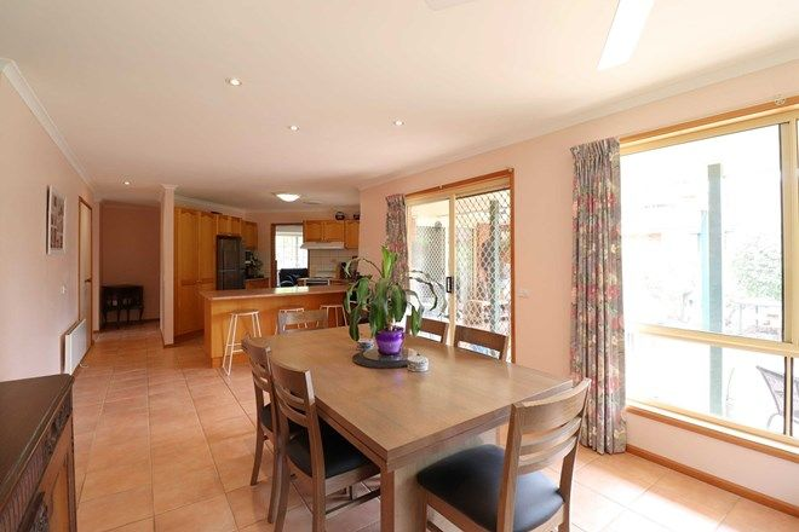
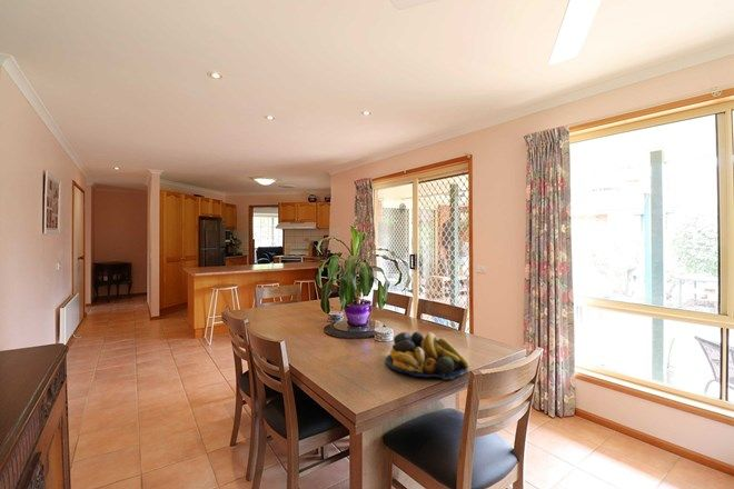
+ fruit bowl (425, 349)
